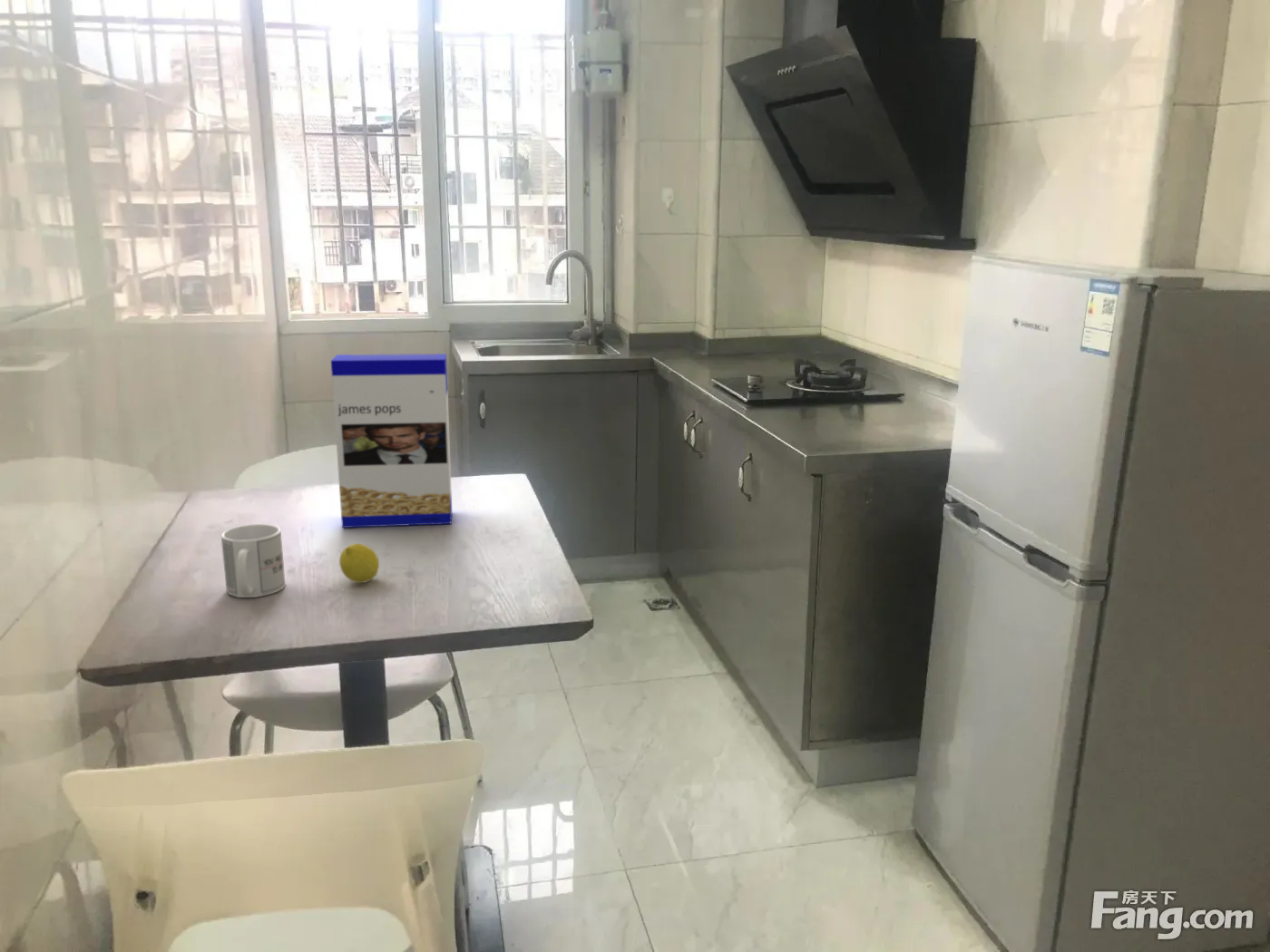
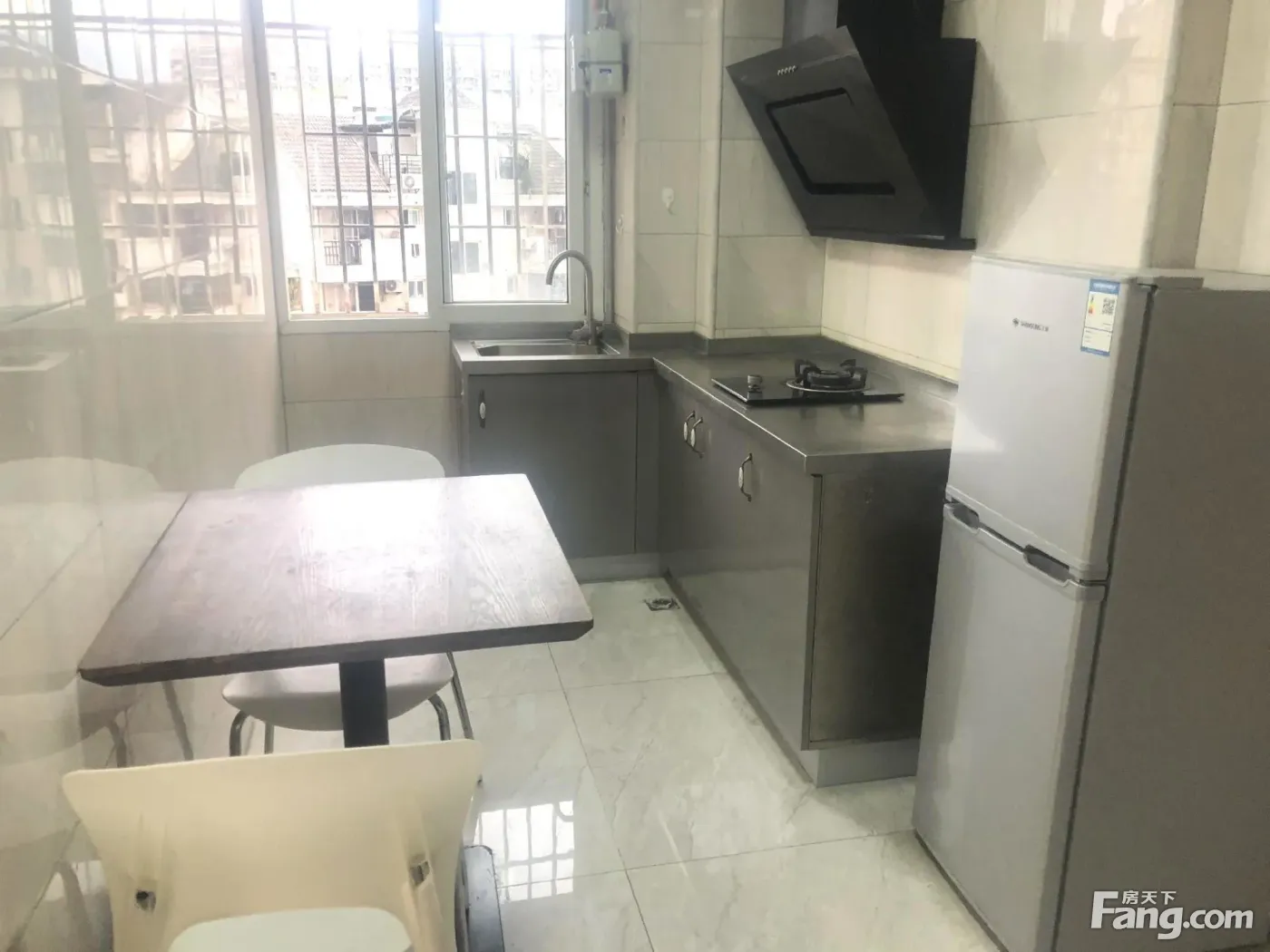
- mug (250, 564)
- cereal box (394, 440)
- fruit (359, 563)
